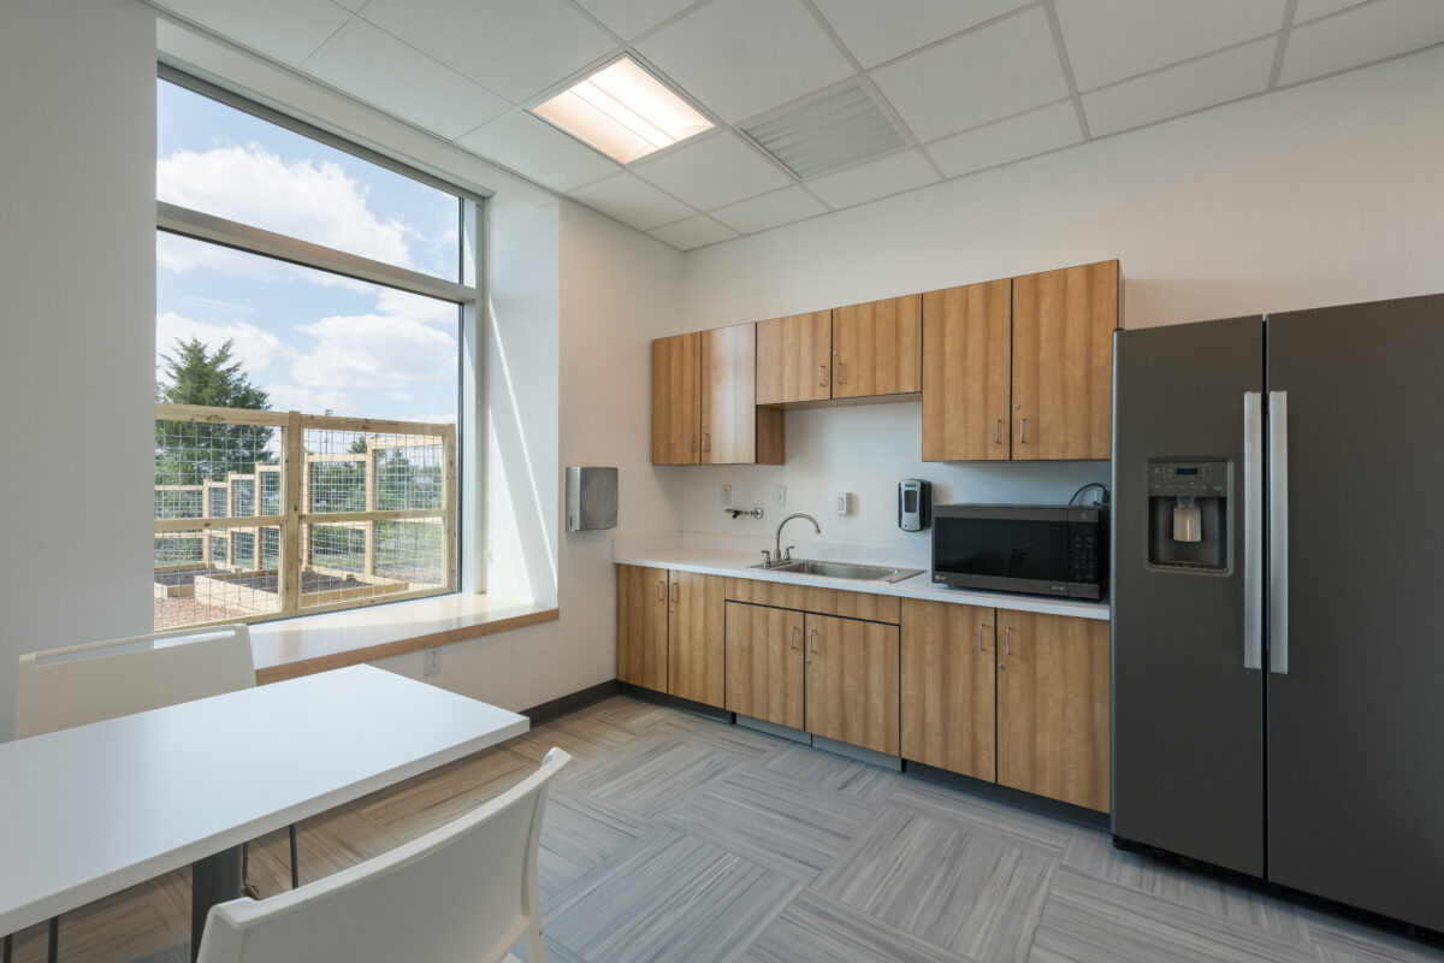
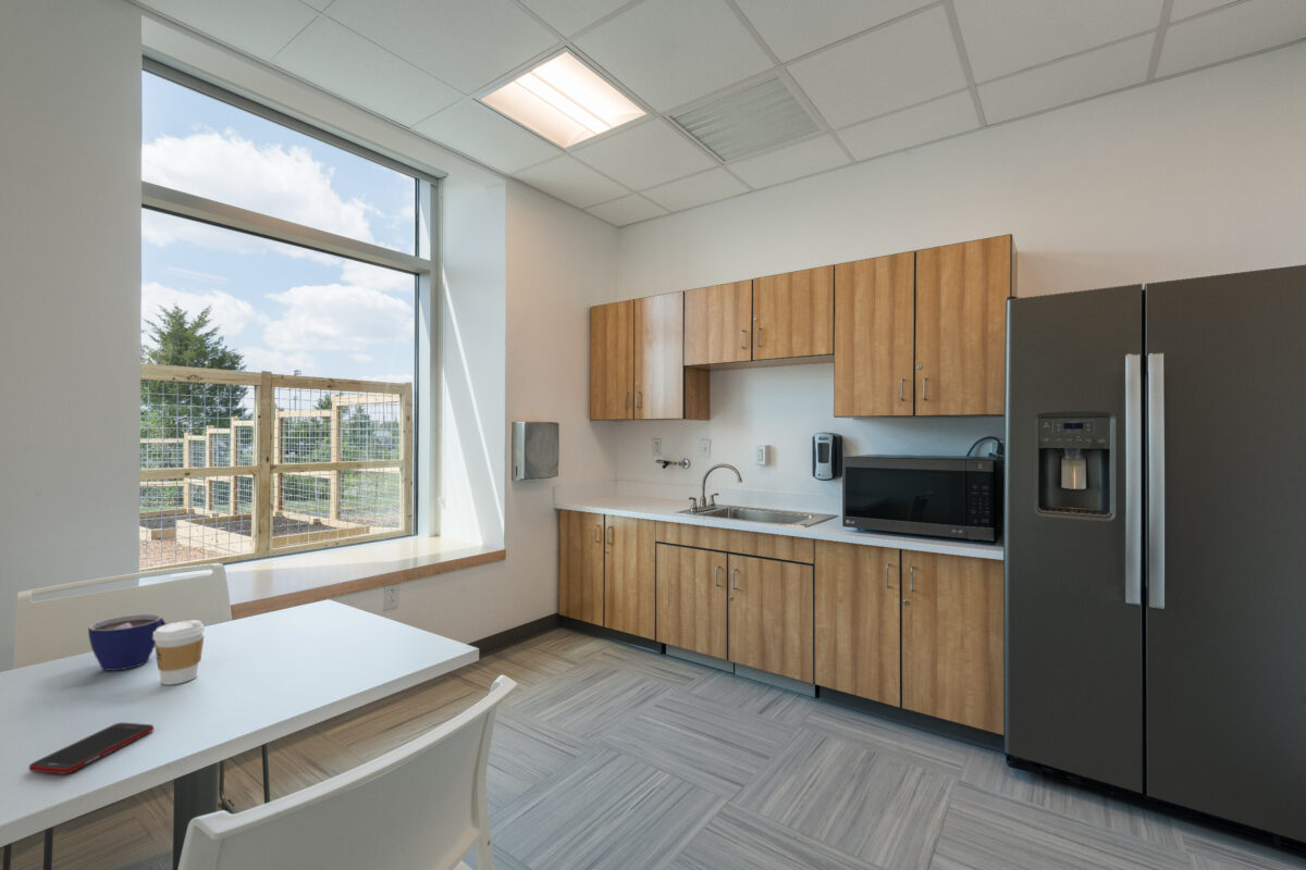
+ cell phone (95, 746)
+ coffee cup (178, 650)
+ cup (134, 639)
